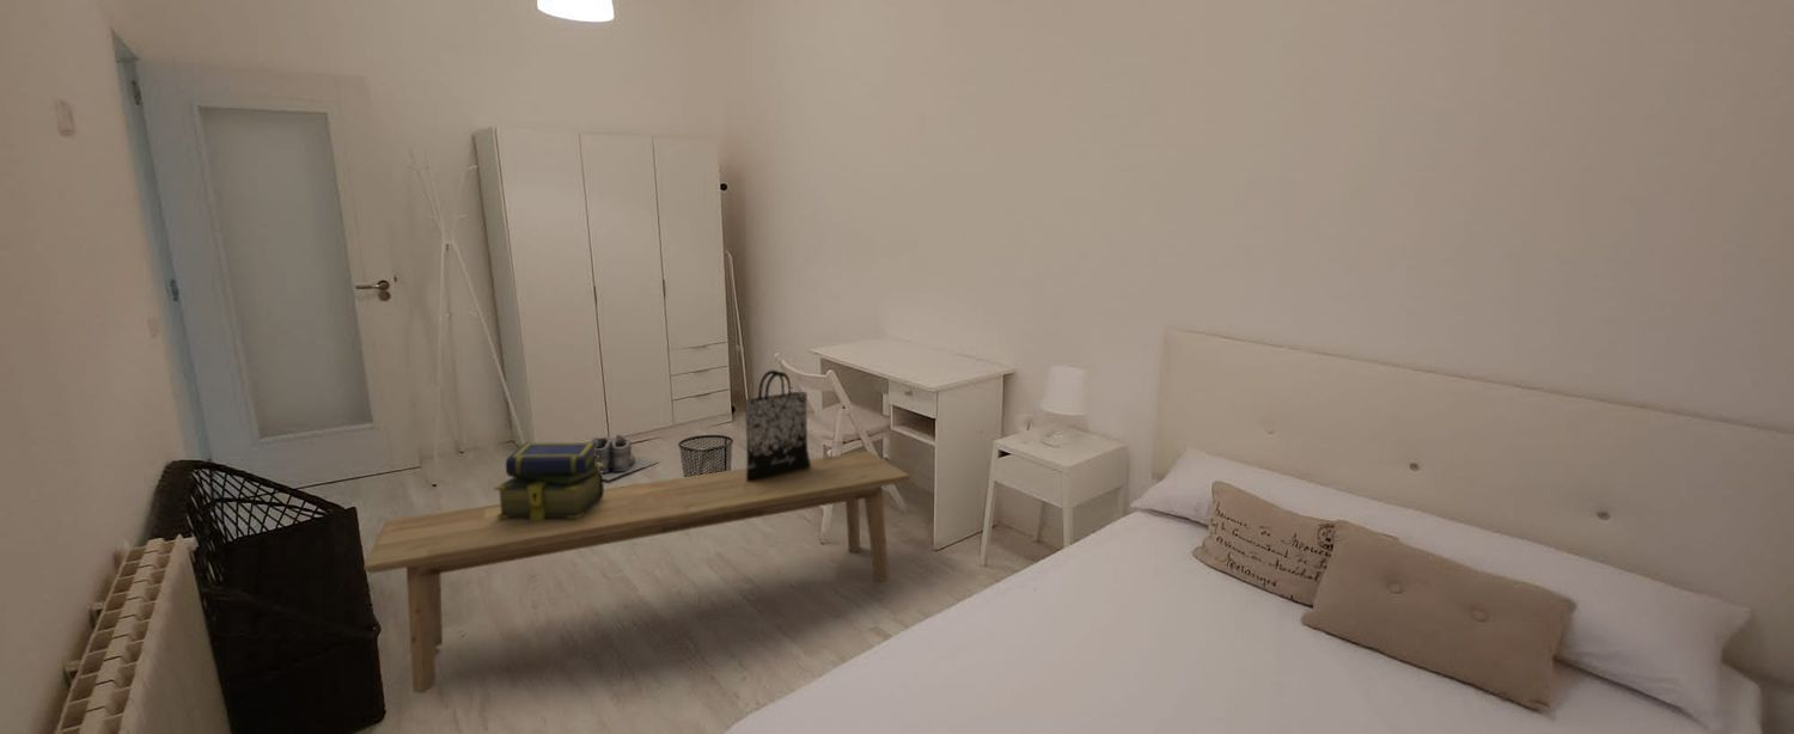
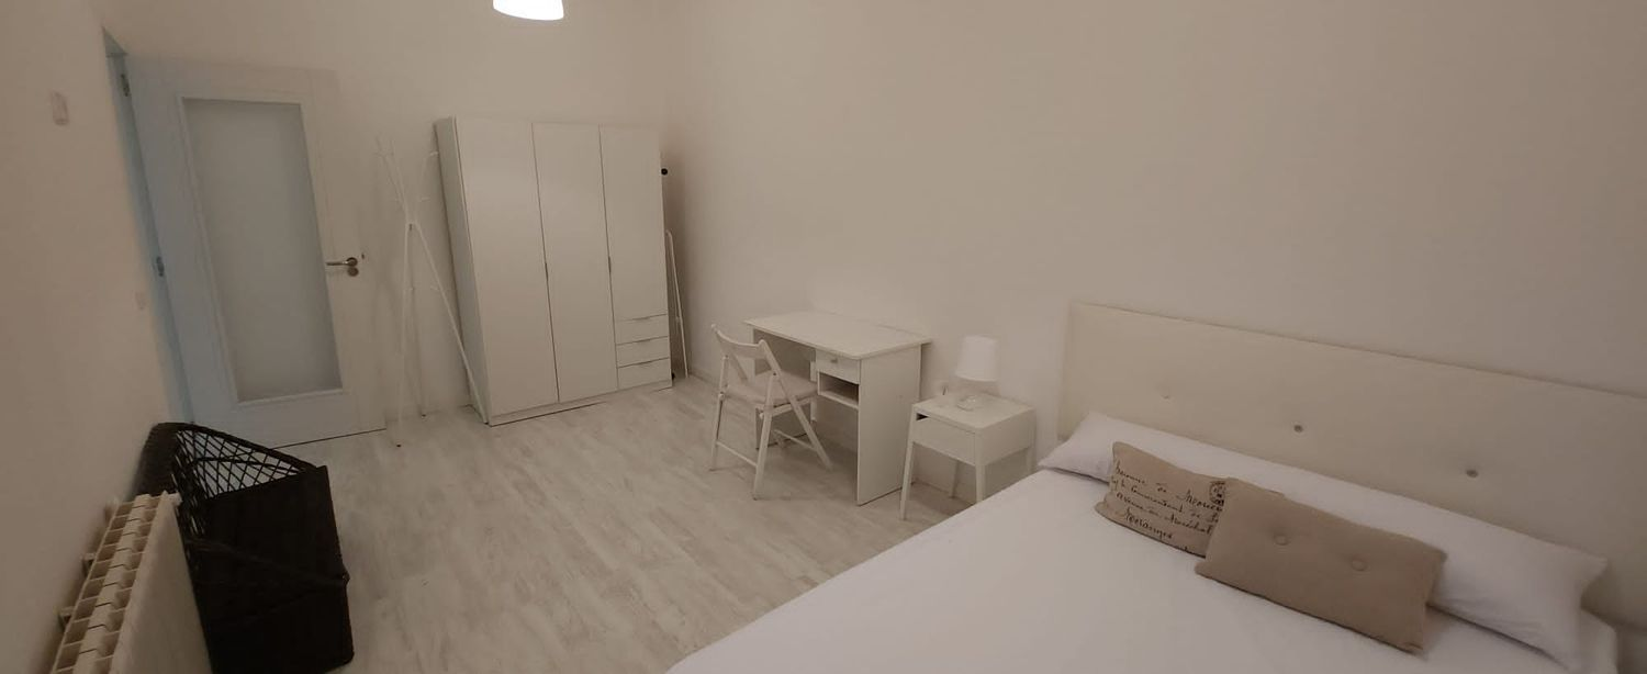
- waste bin (707, 469)
- stack of books (554, 477)
- boots (615, 451)
- tote bag (777, 422)
- bench (670, 532)
